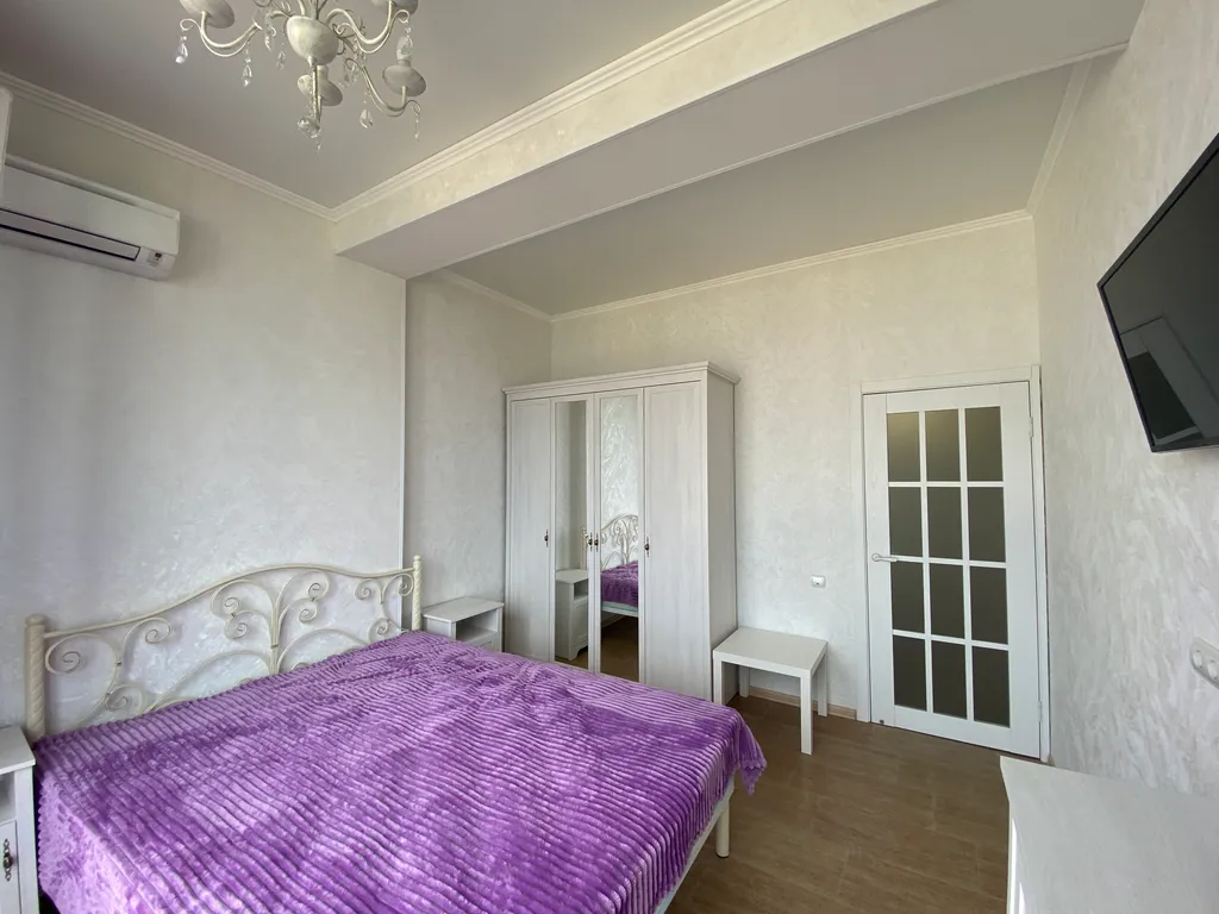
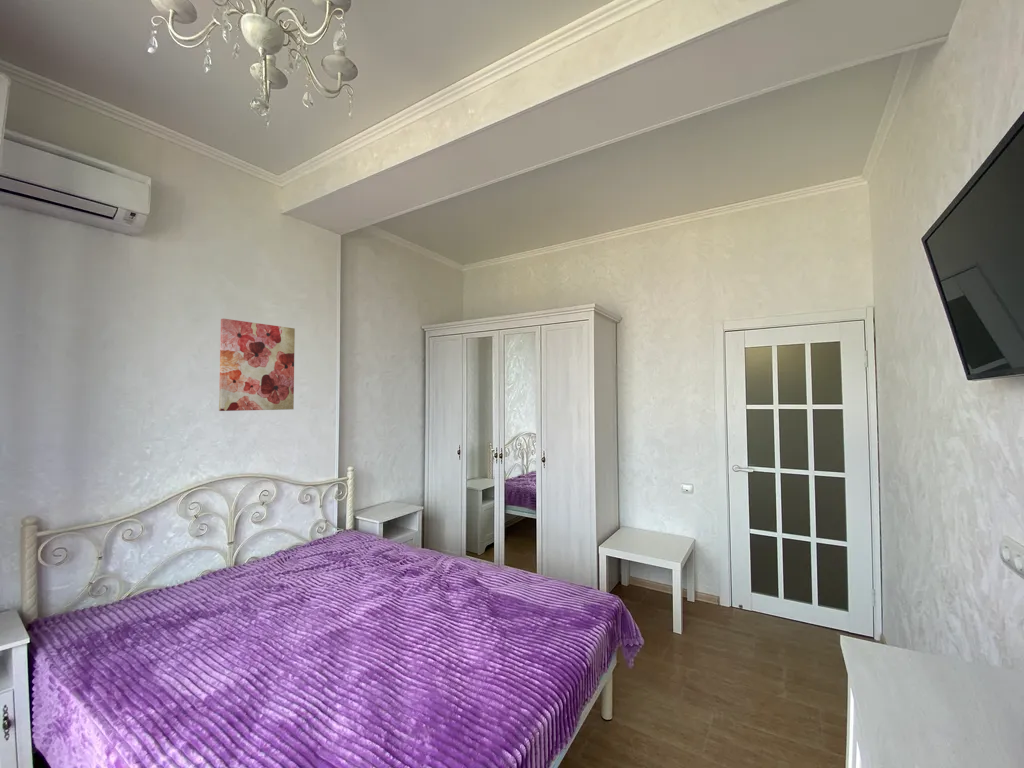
+ wall art (259, 366)
